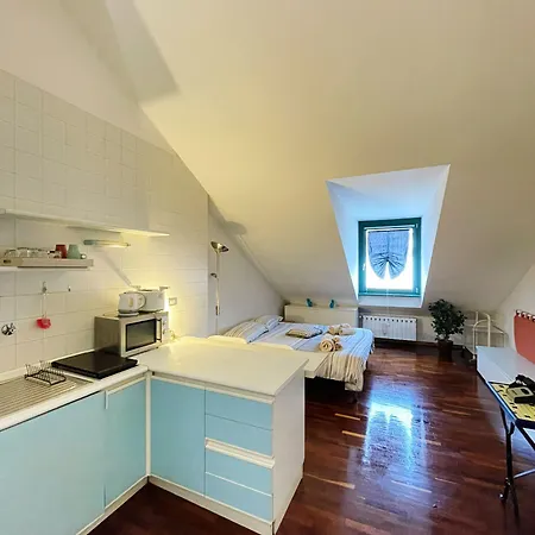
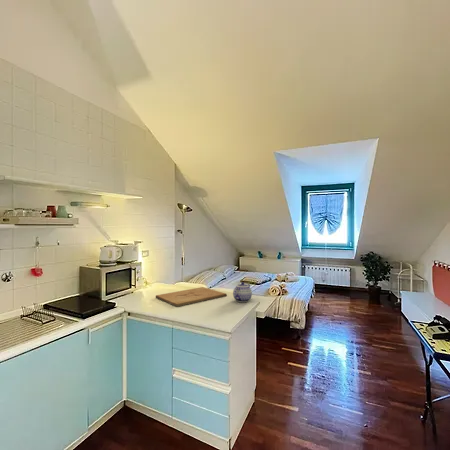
+ cutting board (191, 295)
+ teapot (242, 291)
